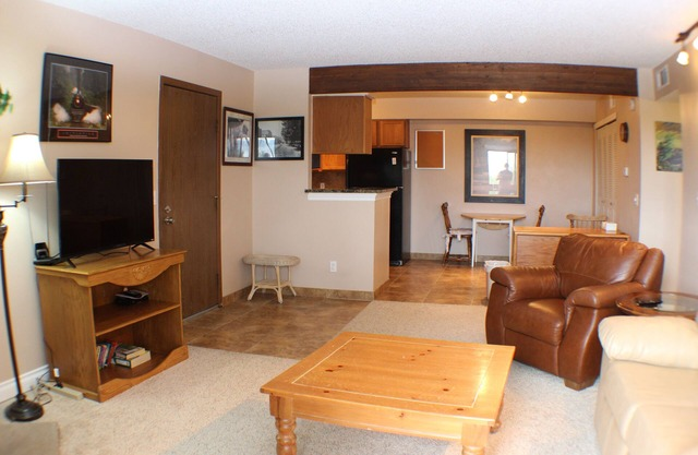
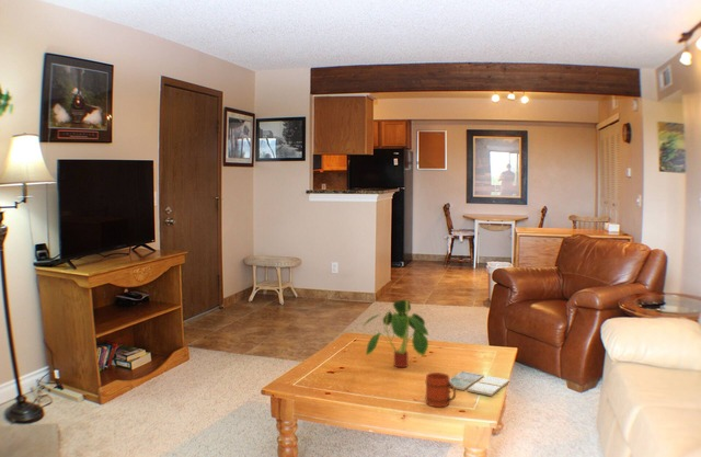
+ drink coaster (475, 381)
+ plant (397, 332)
+ mug (440, 390)
